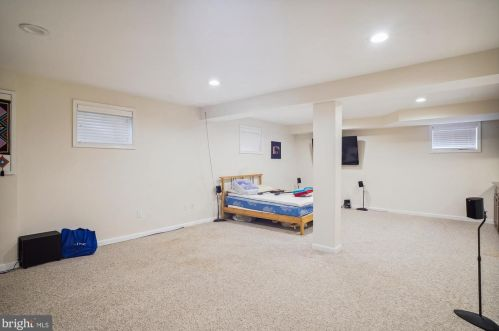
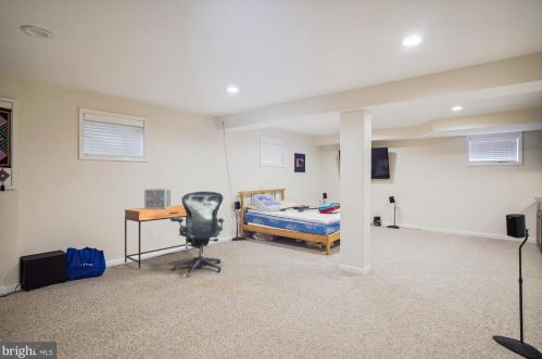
+ office chair (199, 229)
+ decorative cube (157, 197)
+ desk (165, 218)
